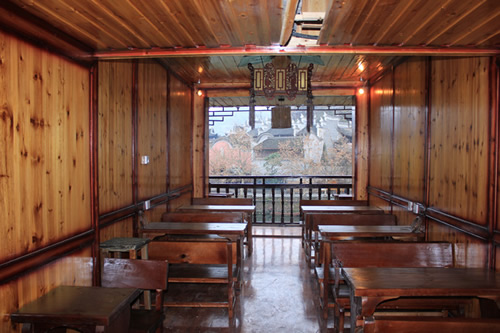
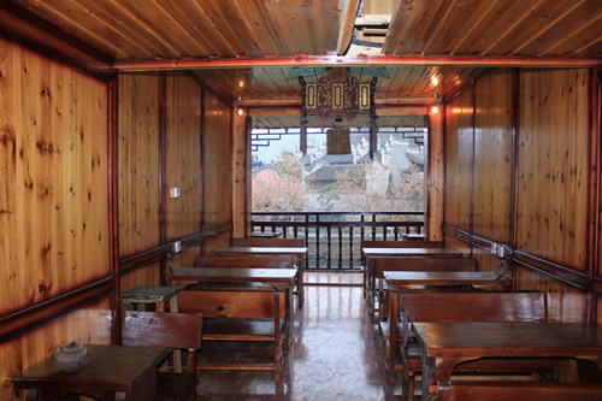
+ teapot (72, 354)
